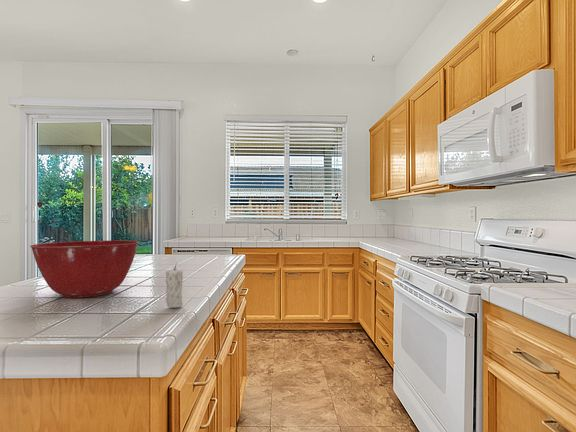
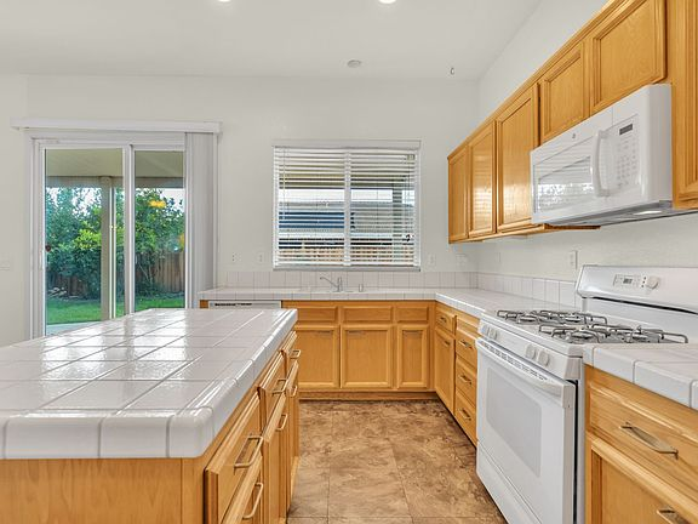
- candle (174, 283)
- mixing bowl (88, 267)
